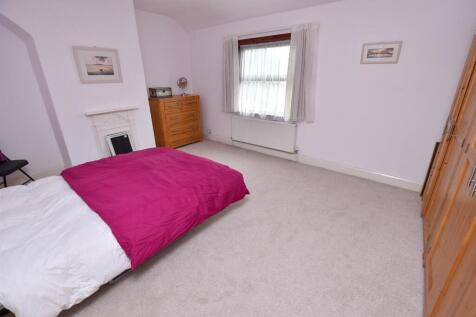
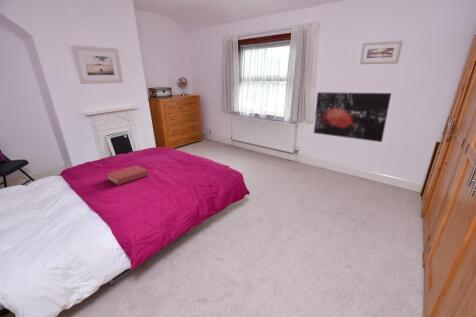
+ wall art (347, 115)
+ hardback book (128, 174)
